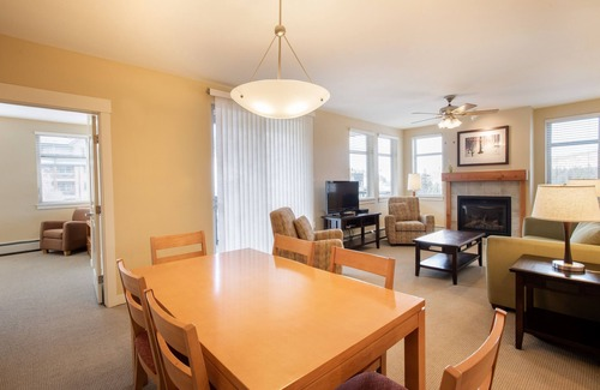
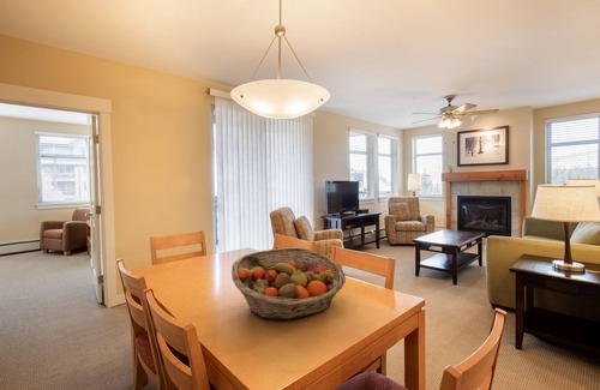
+ fruit basket (289, 280)
